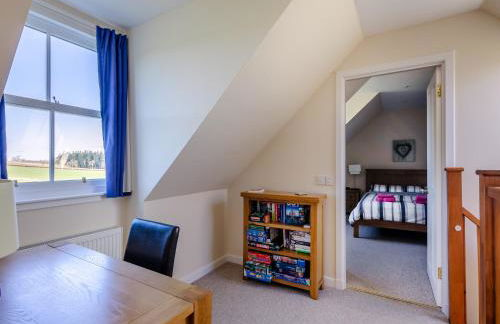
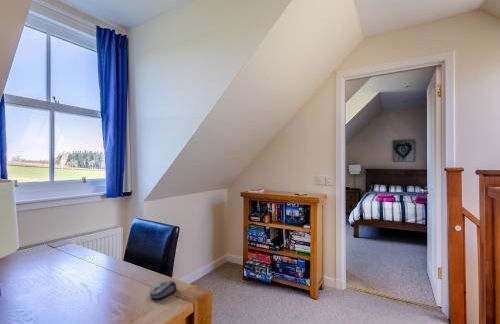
+ computer mouse (163, 287)
